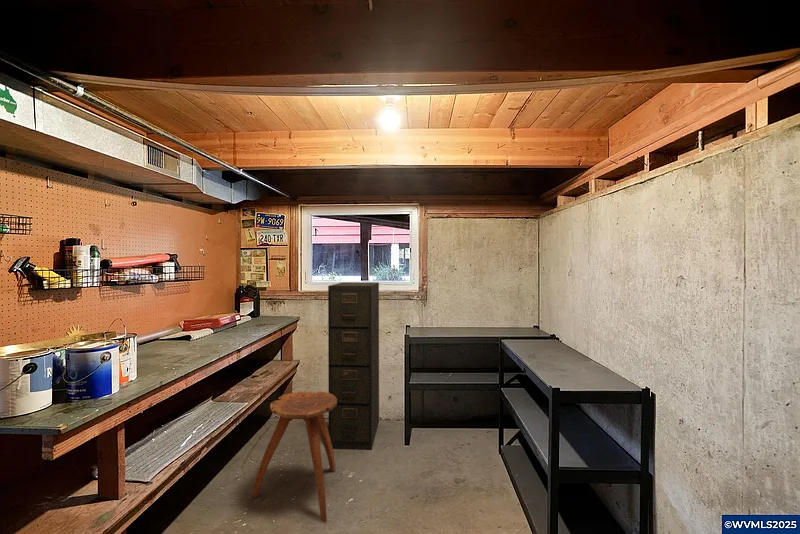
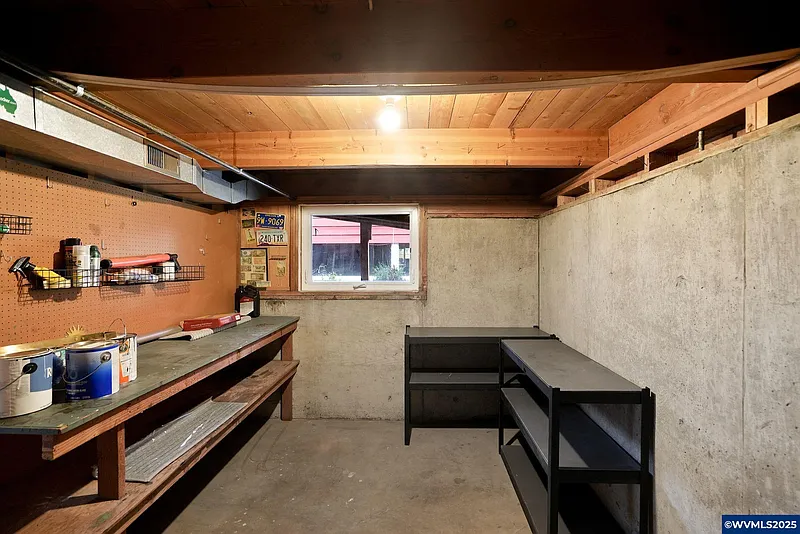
- filing cabinet (355, 359)
- stool (314, 445)
